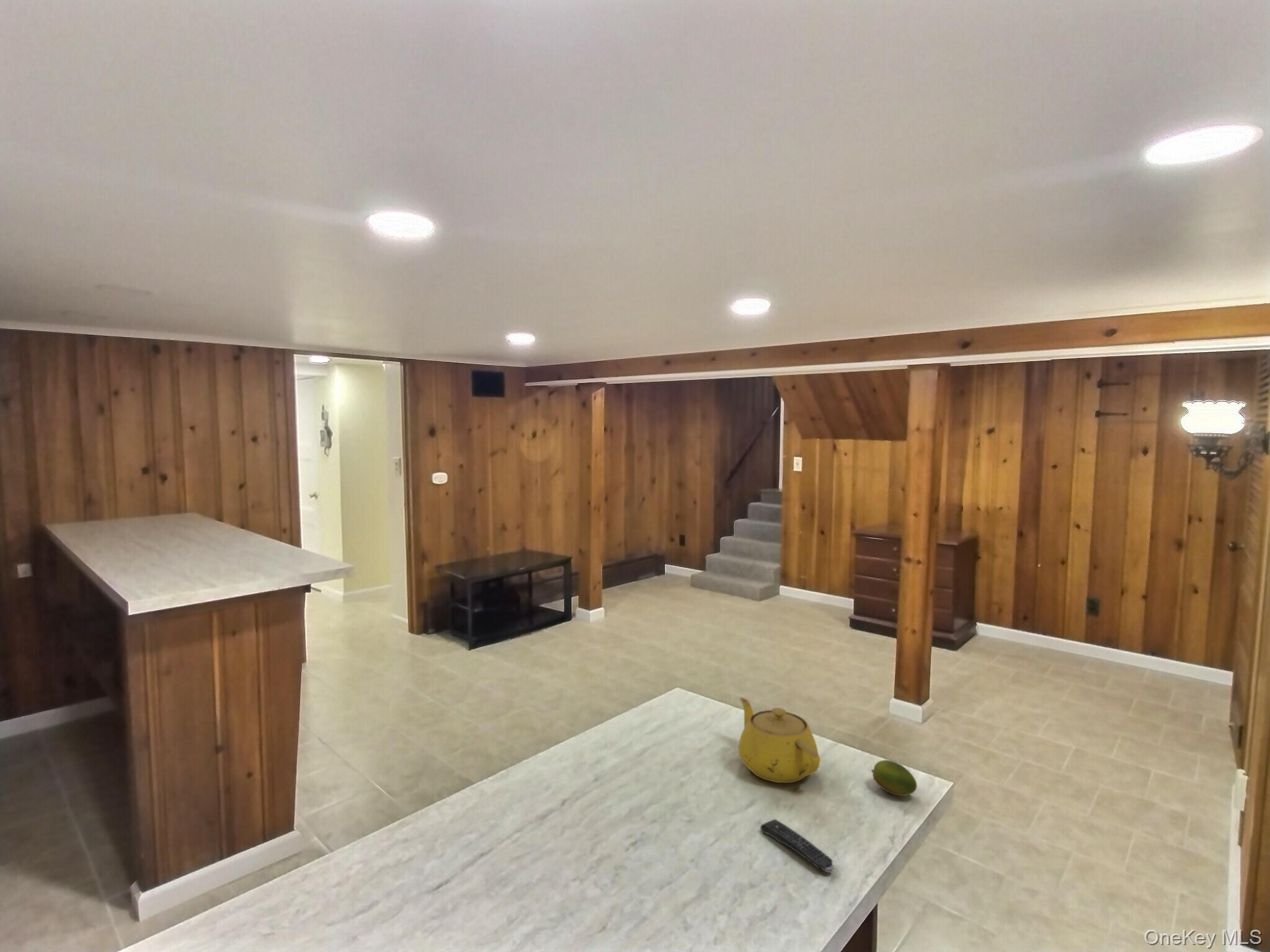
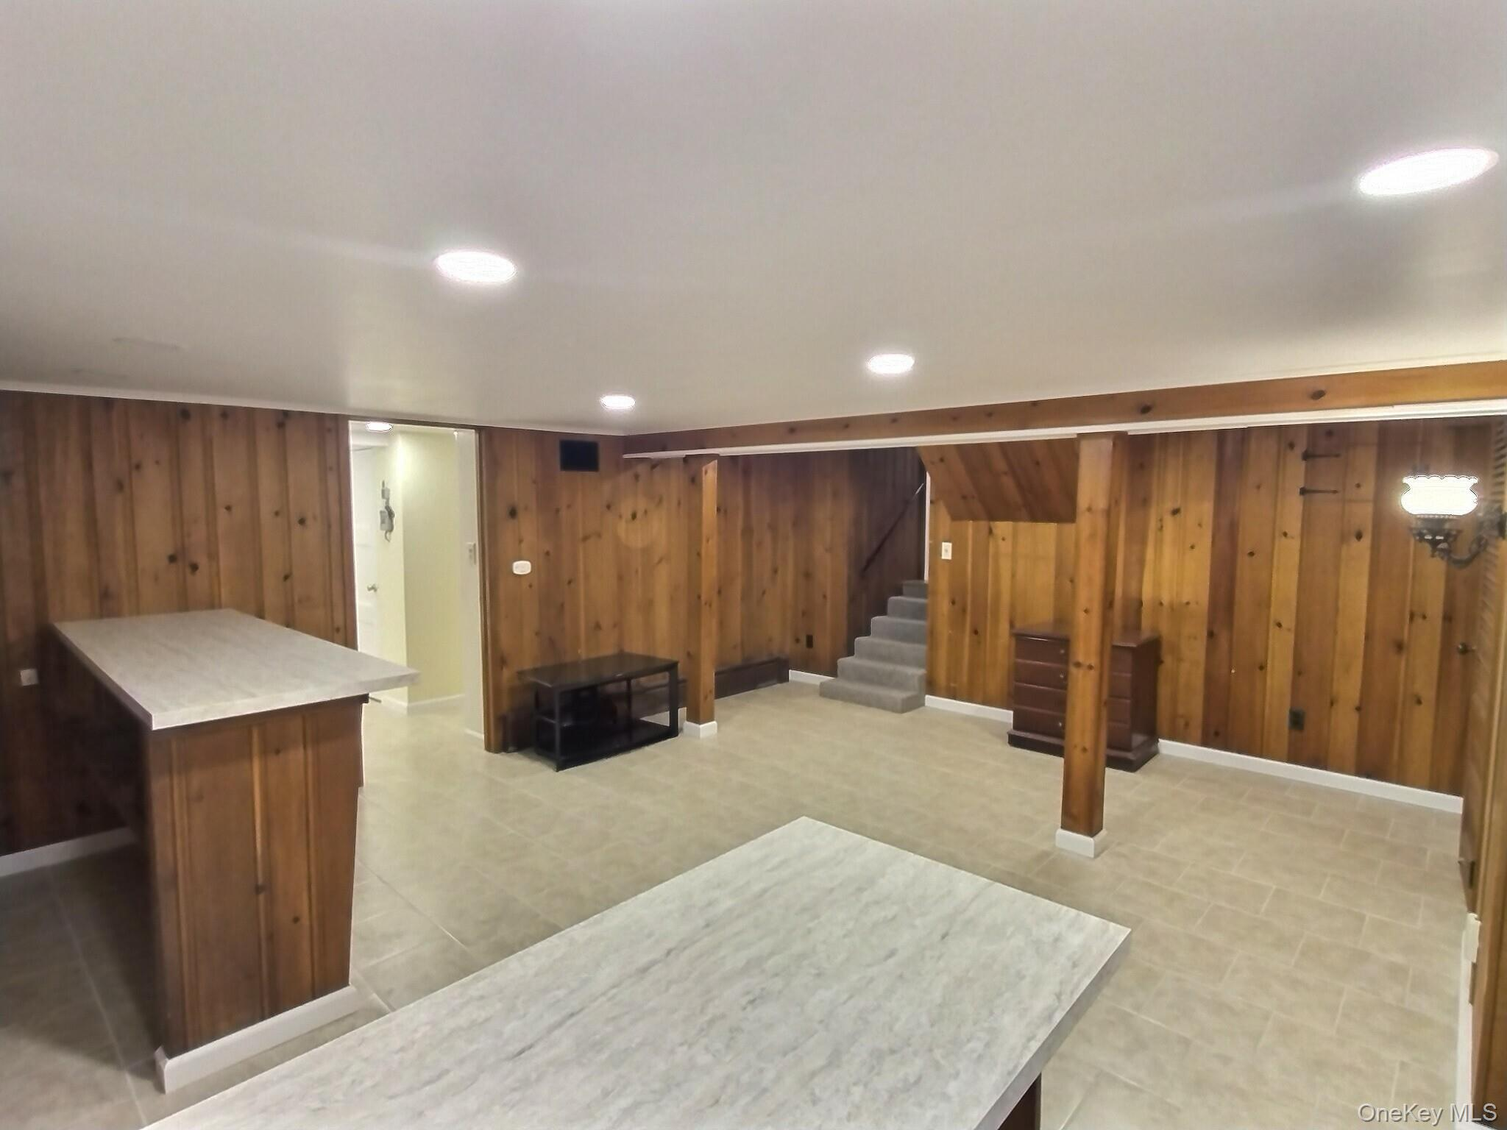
- fruit (894, 777)
- remote control (797, 844)
- teapot (775, 738)
